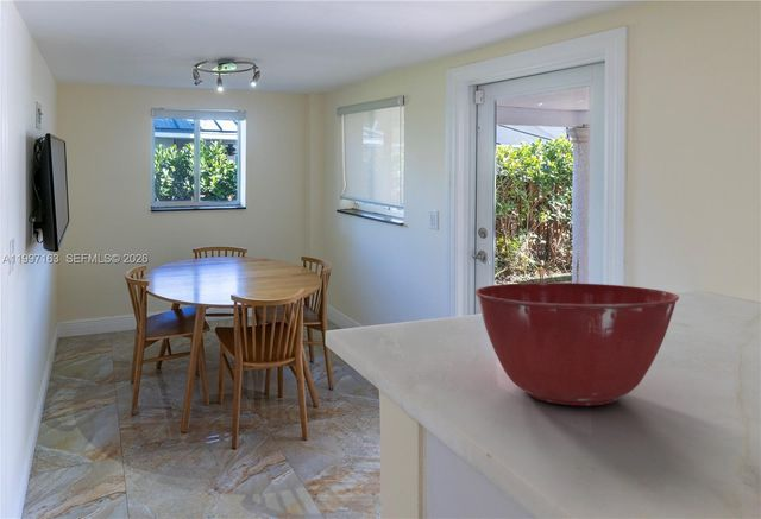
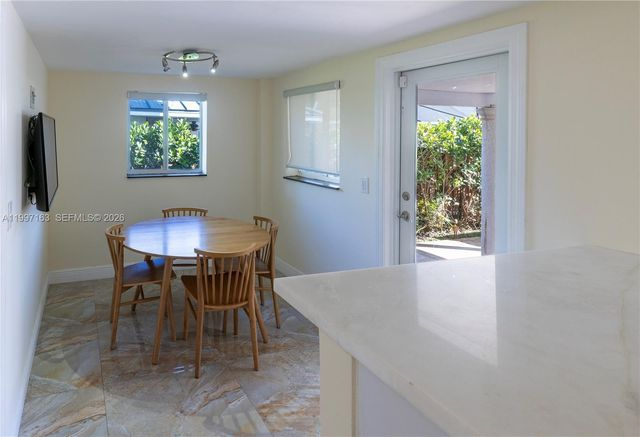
- mixing bowl (571, 341)
